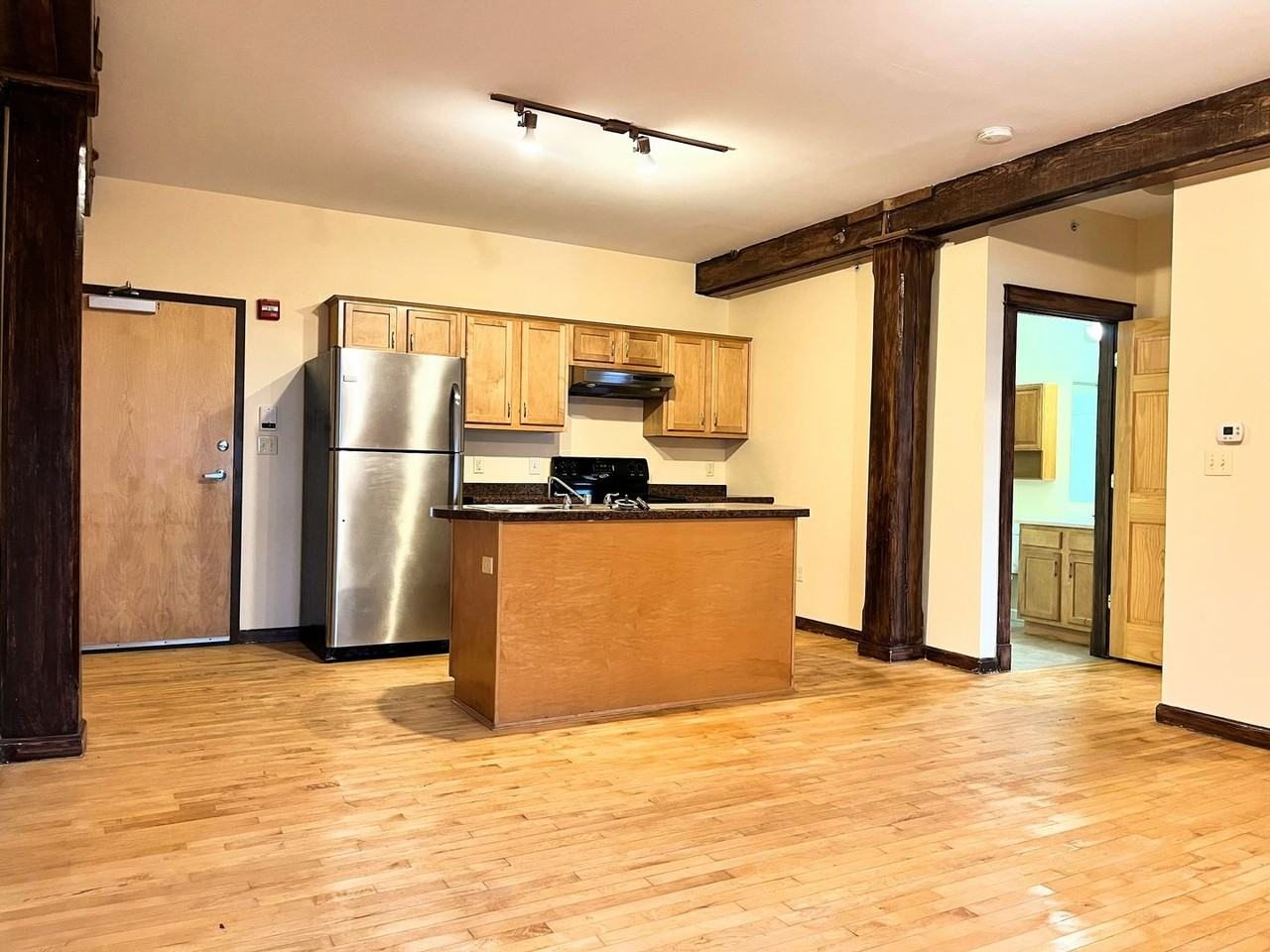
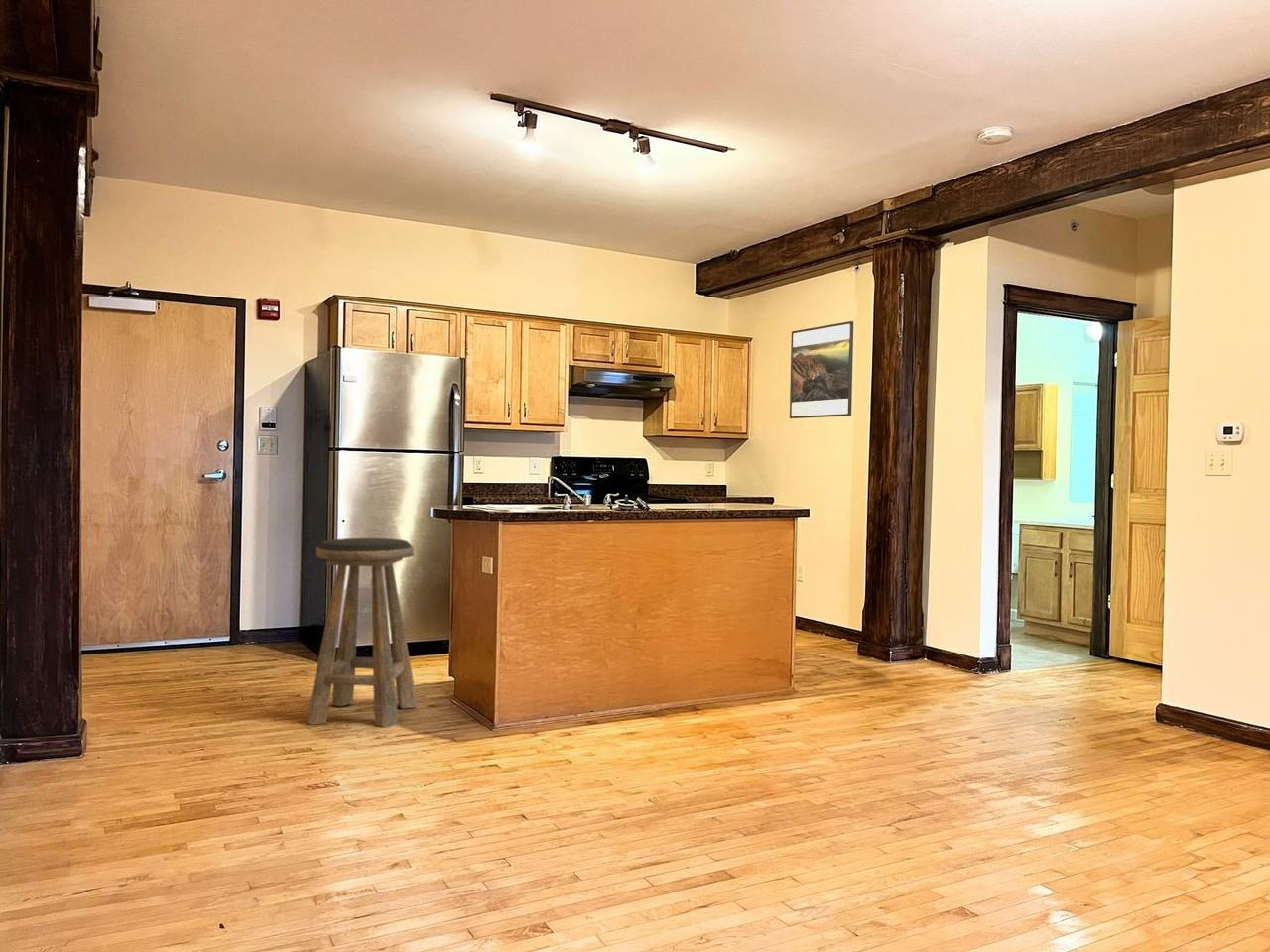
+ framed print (820, 372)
+ stool (356, 628)
